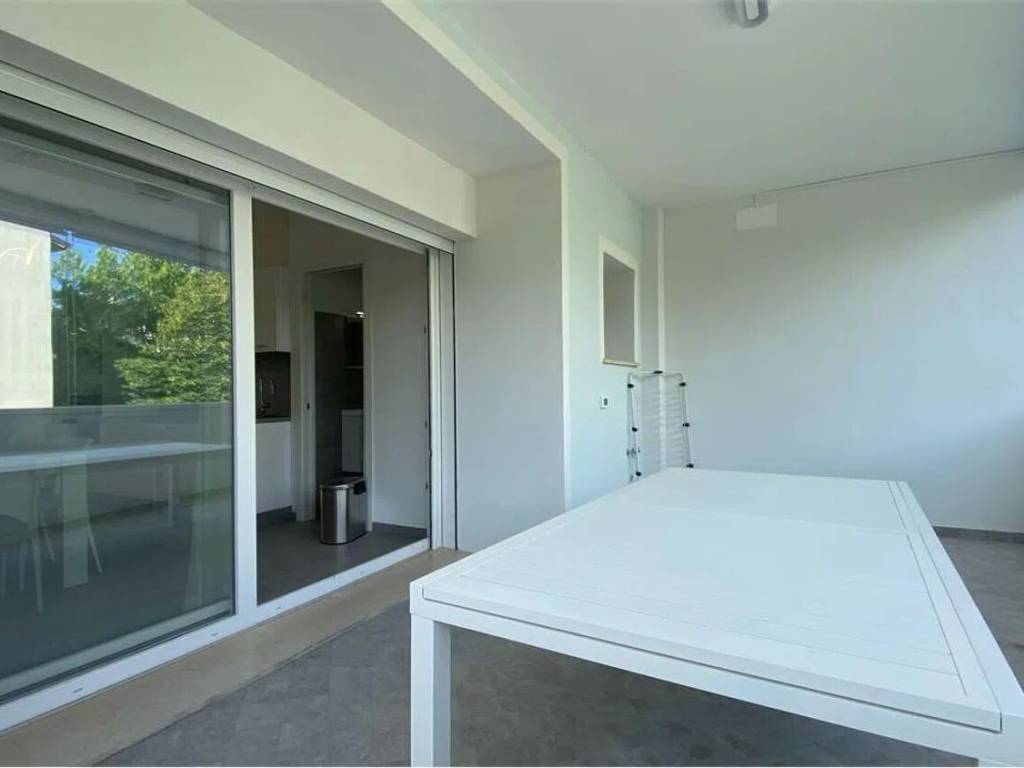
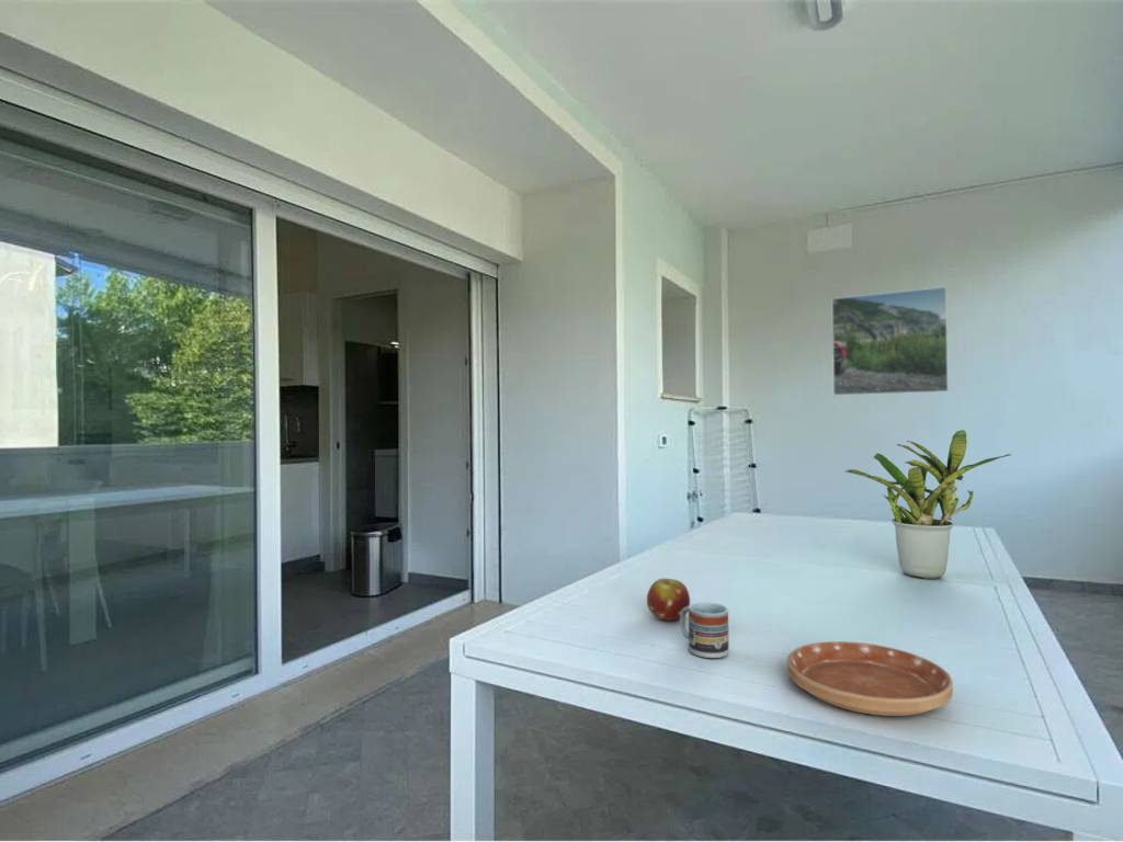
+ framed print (887, 343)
+ potted plant (934, 502)
+ cup (702, 627)
+ fruit (668, 599)
+ saucer (865, 678)
